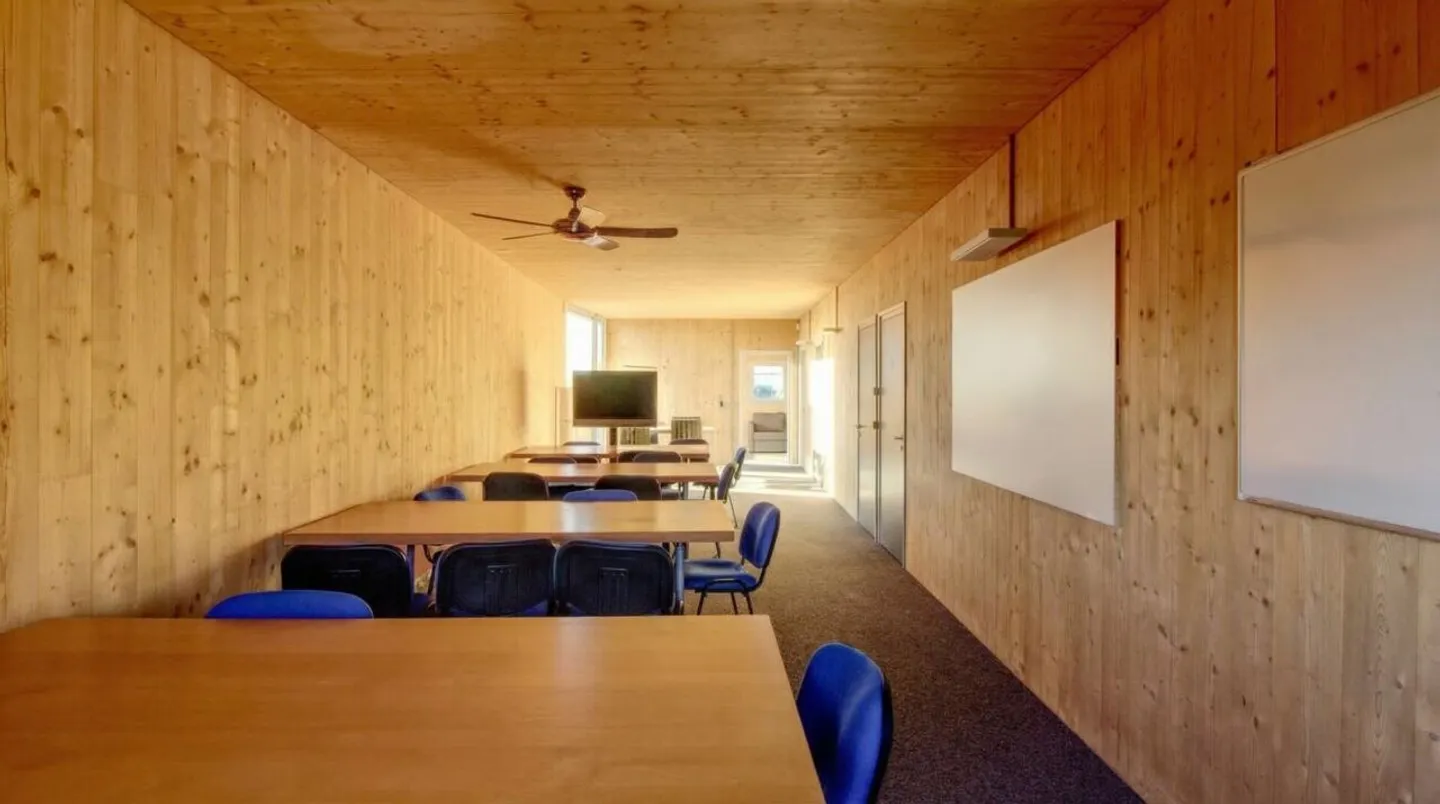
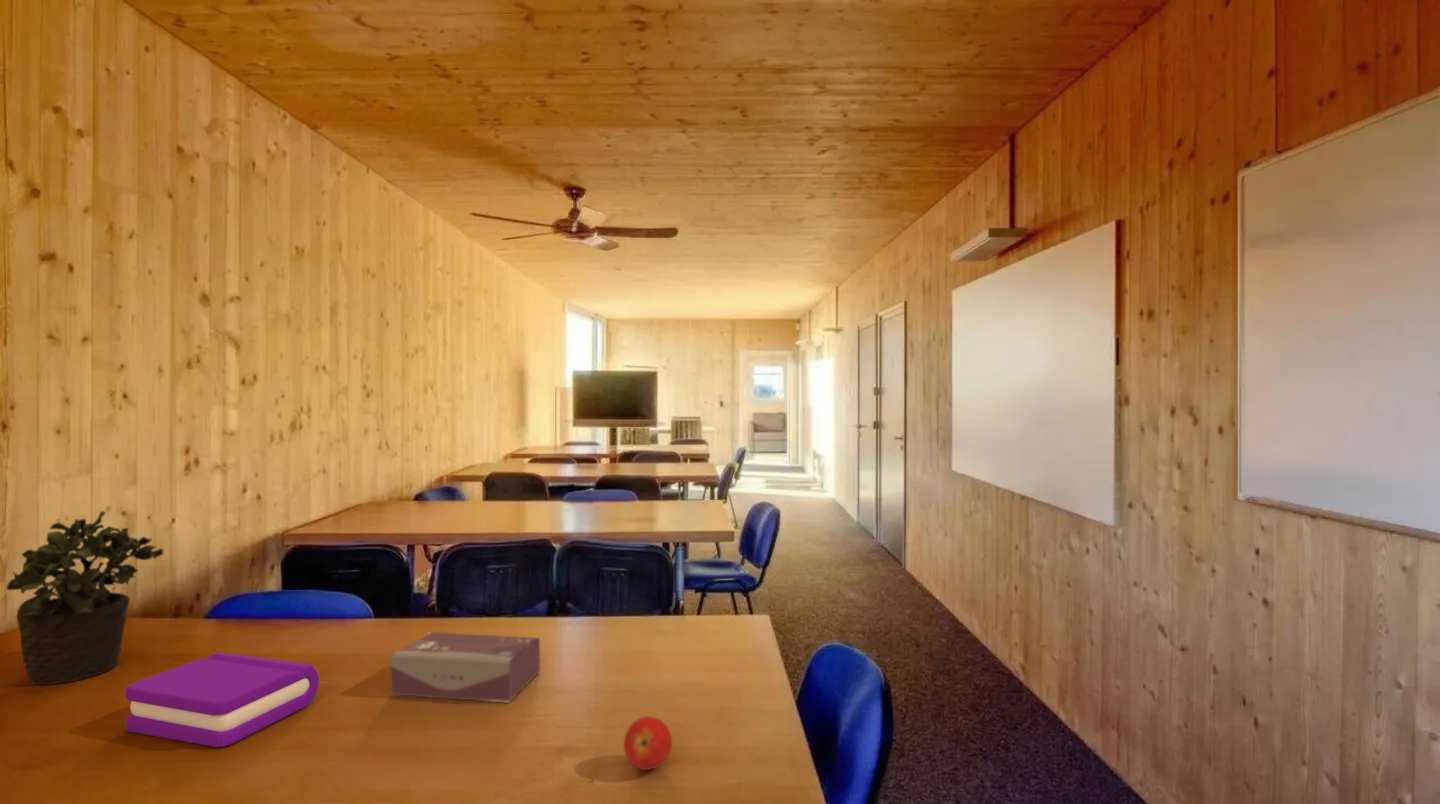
+ potted plant (84, 591)
+ fruit (648, 743)
+ tissue box (468, 663)
+ book (224, 693)
